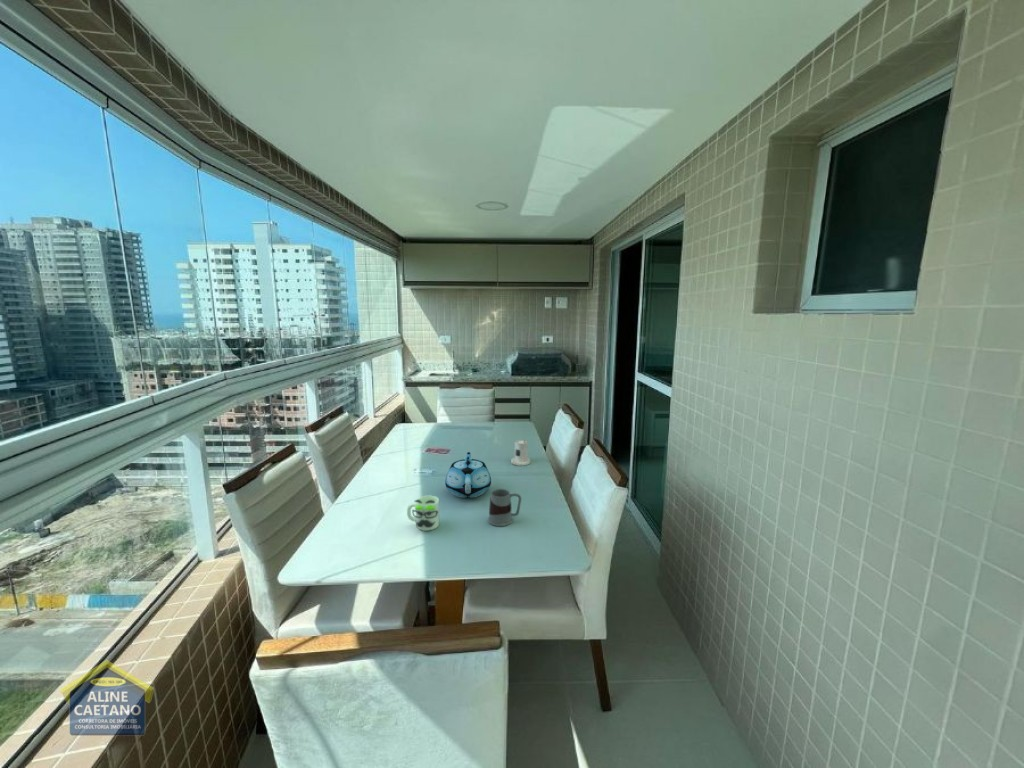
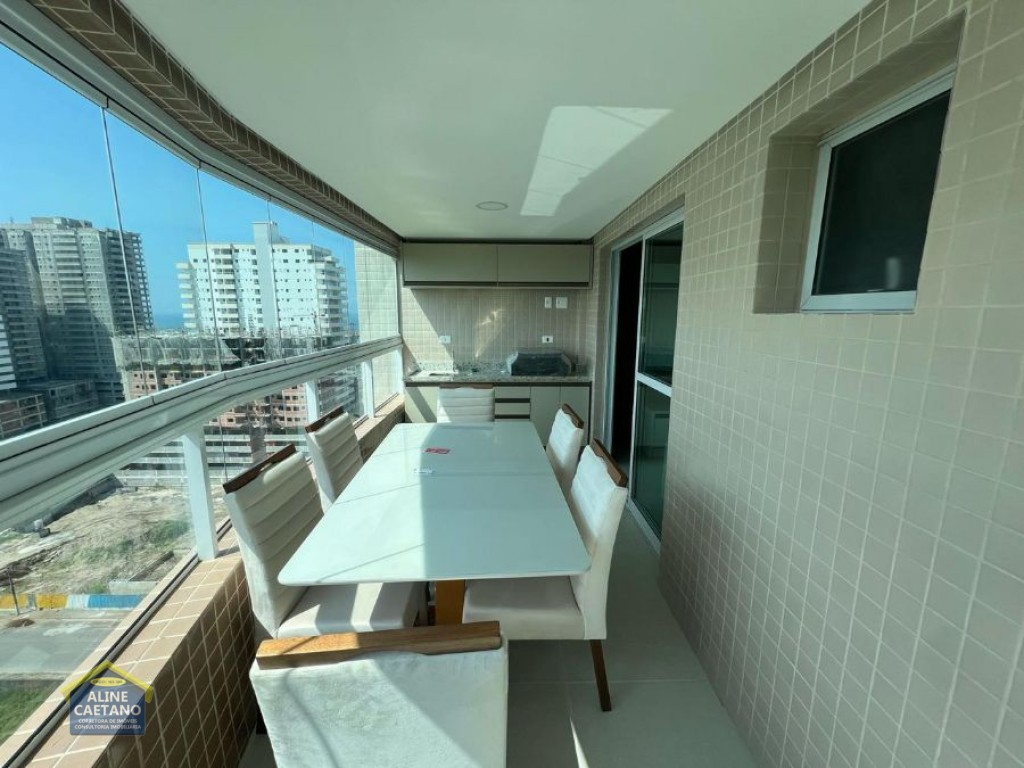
- teapot (468, 473)
- mug (423, 510)
- candle (520, 450)
- mug (504, 506)
